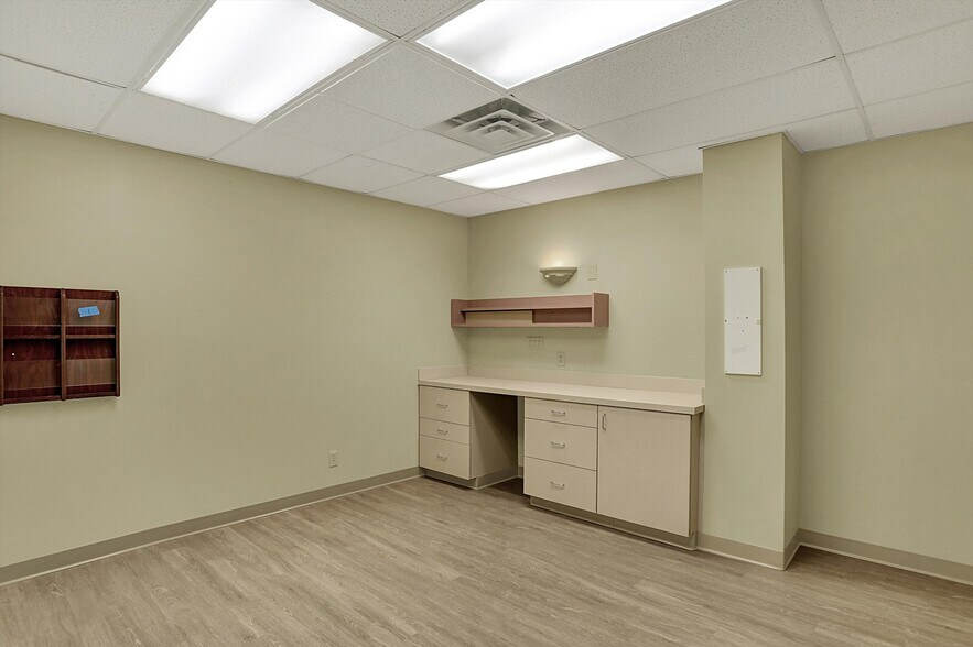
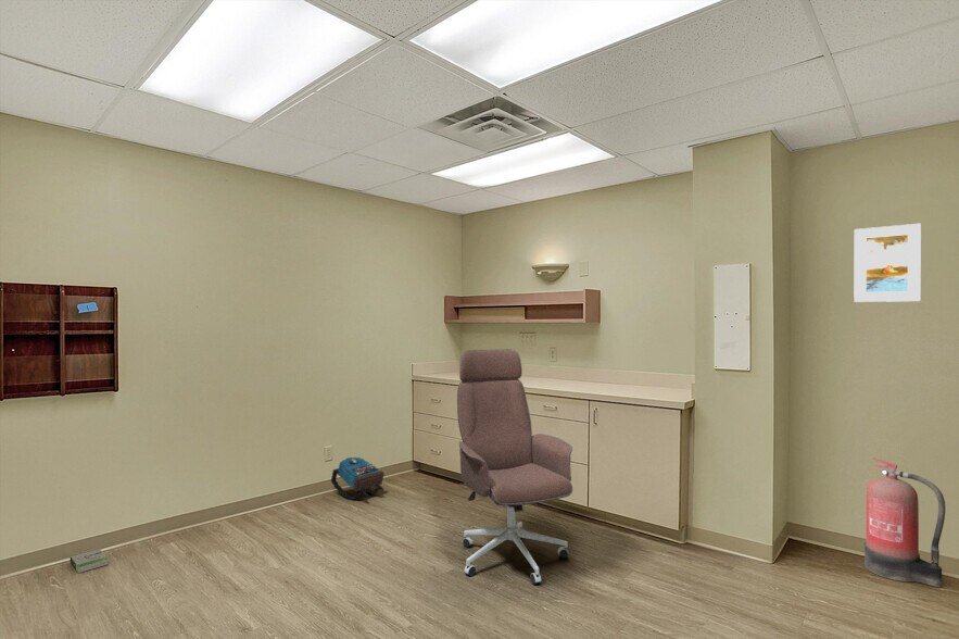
+ office chair (508, 453)
+ backpack (358, 478)
+ box (89, 560)
+ fire extinguisher (903, 518)
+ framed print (886, 264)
